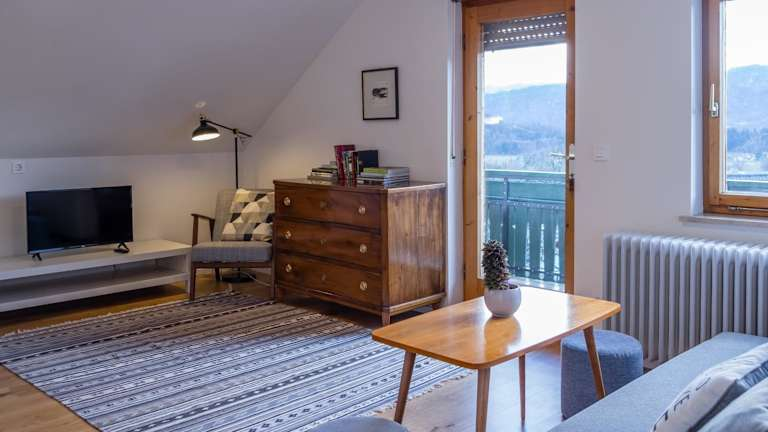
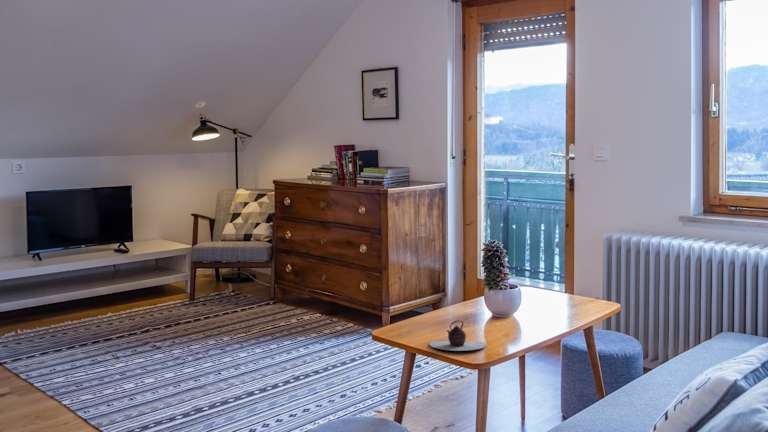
+ teapot (457, 332)
